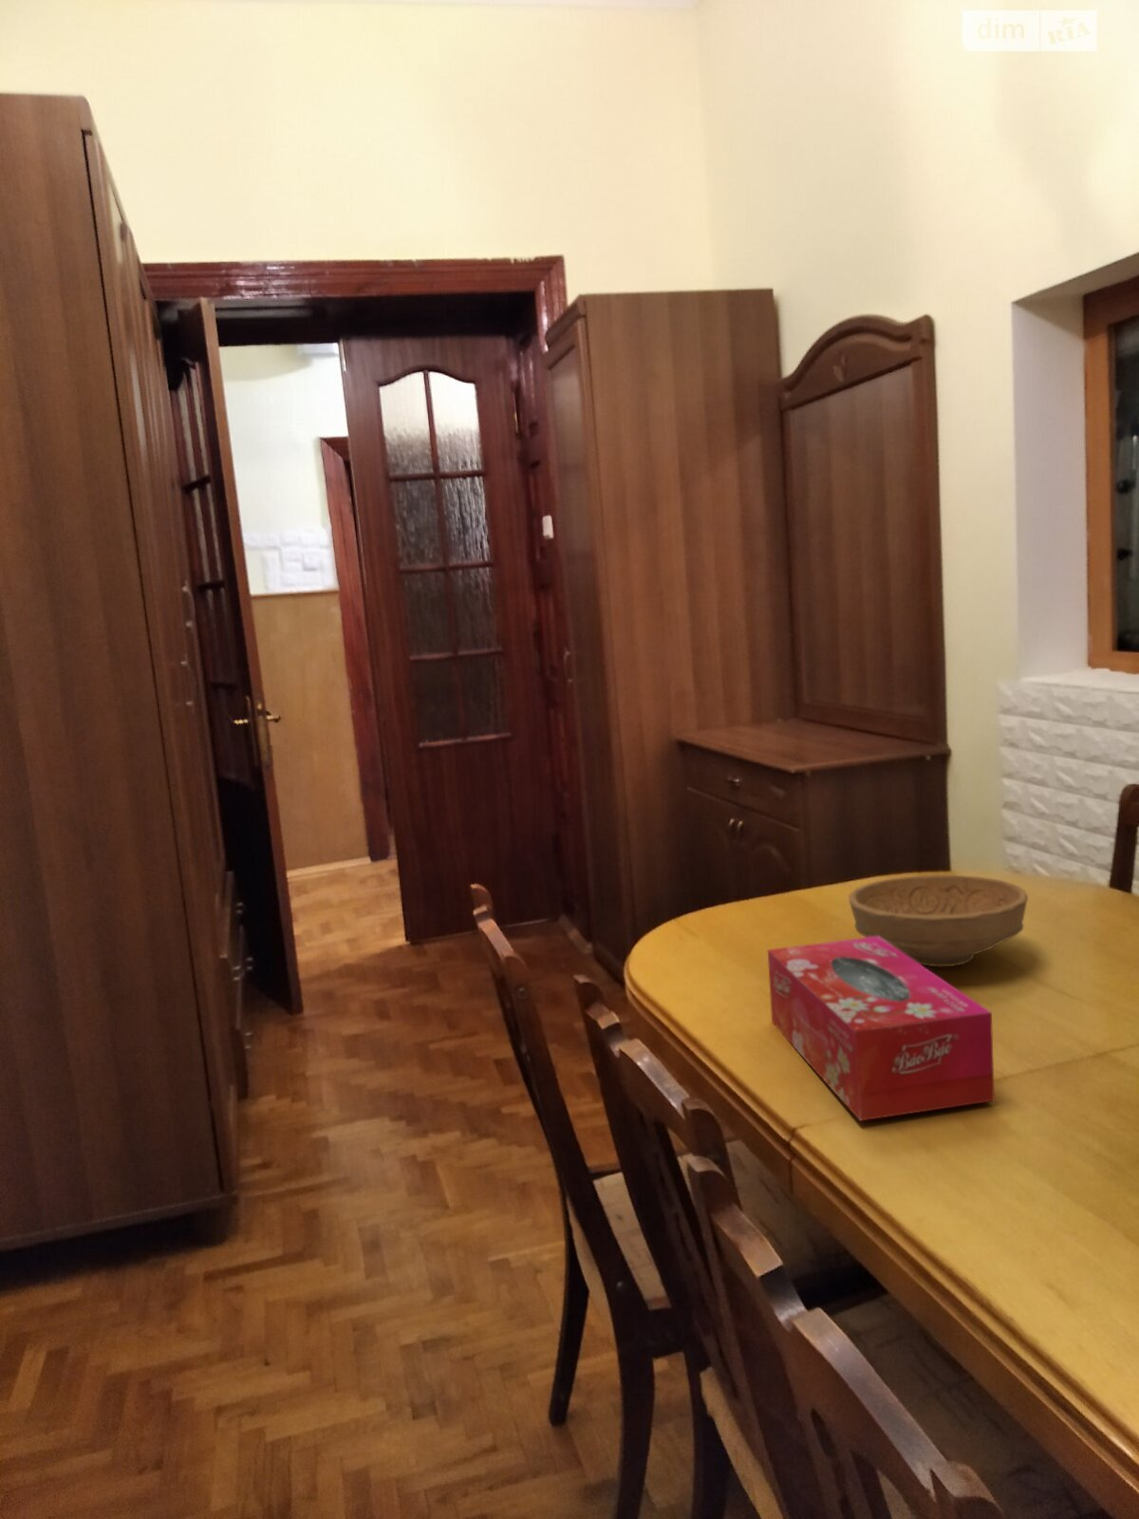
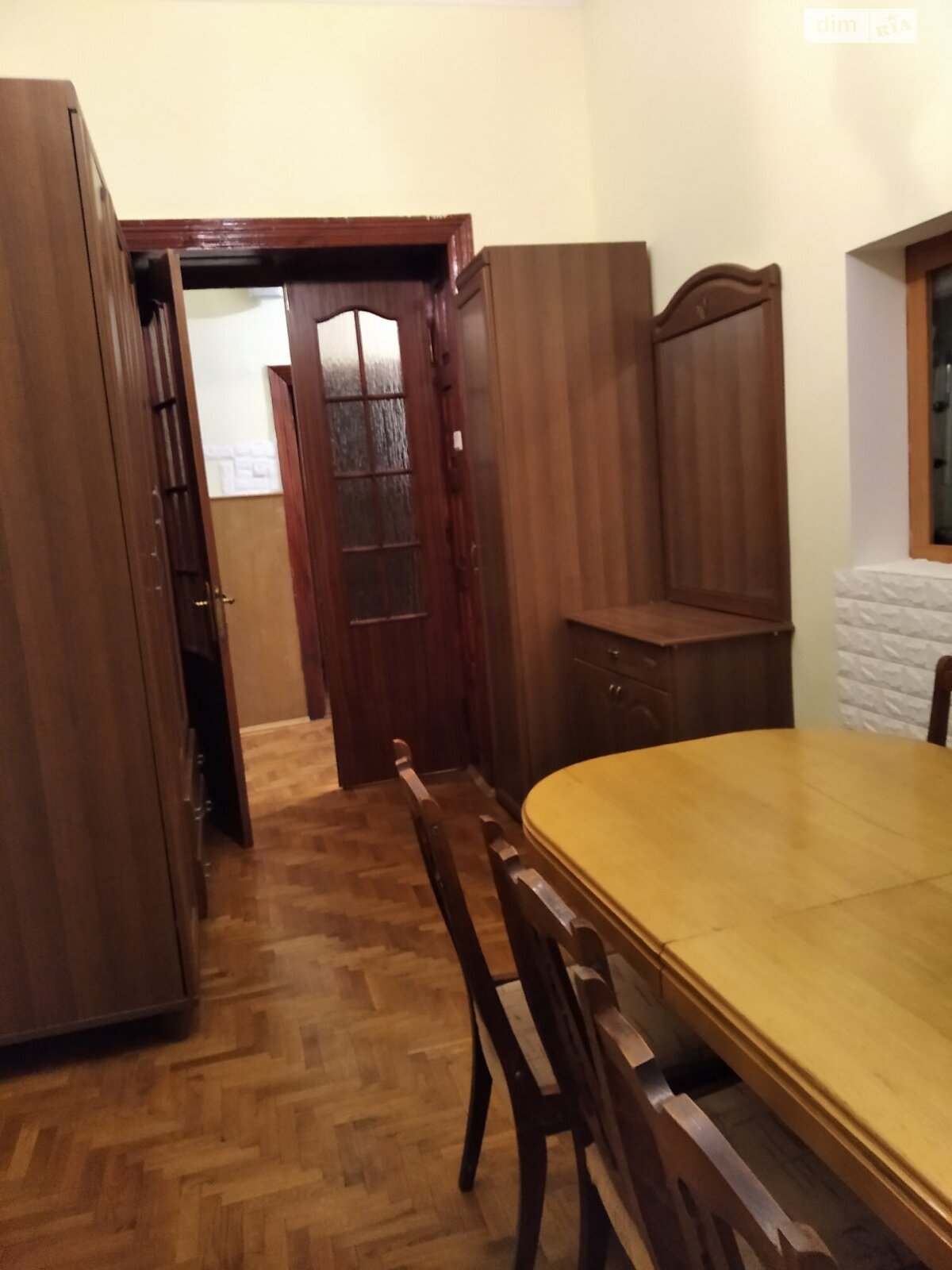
- tissue box (870, 1018)
- bowl (937, 925)
